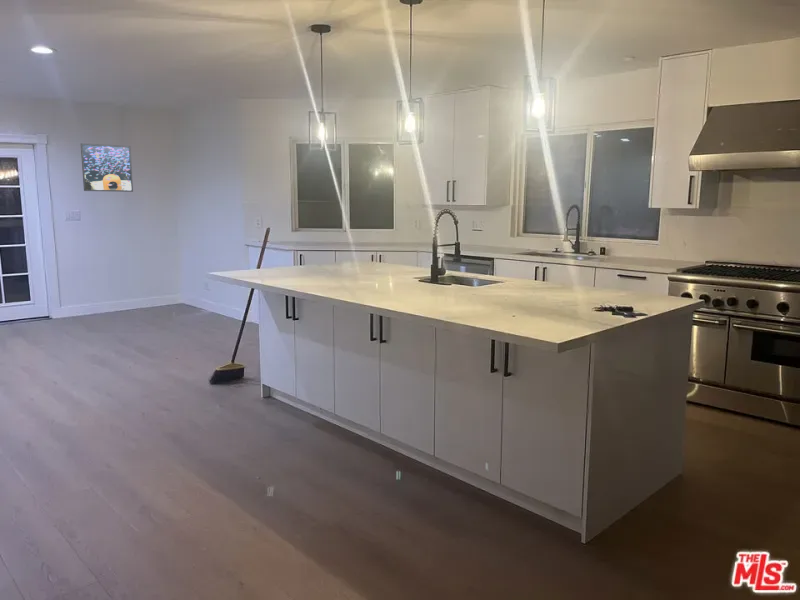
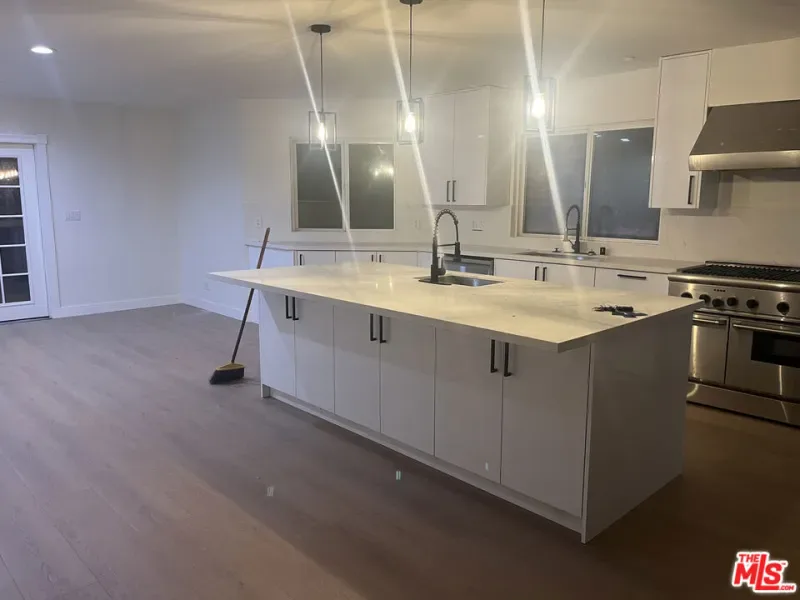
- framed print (107, 168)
